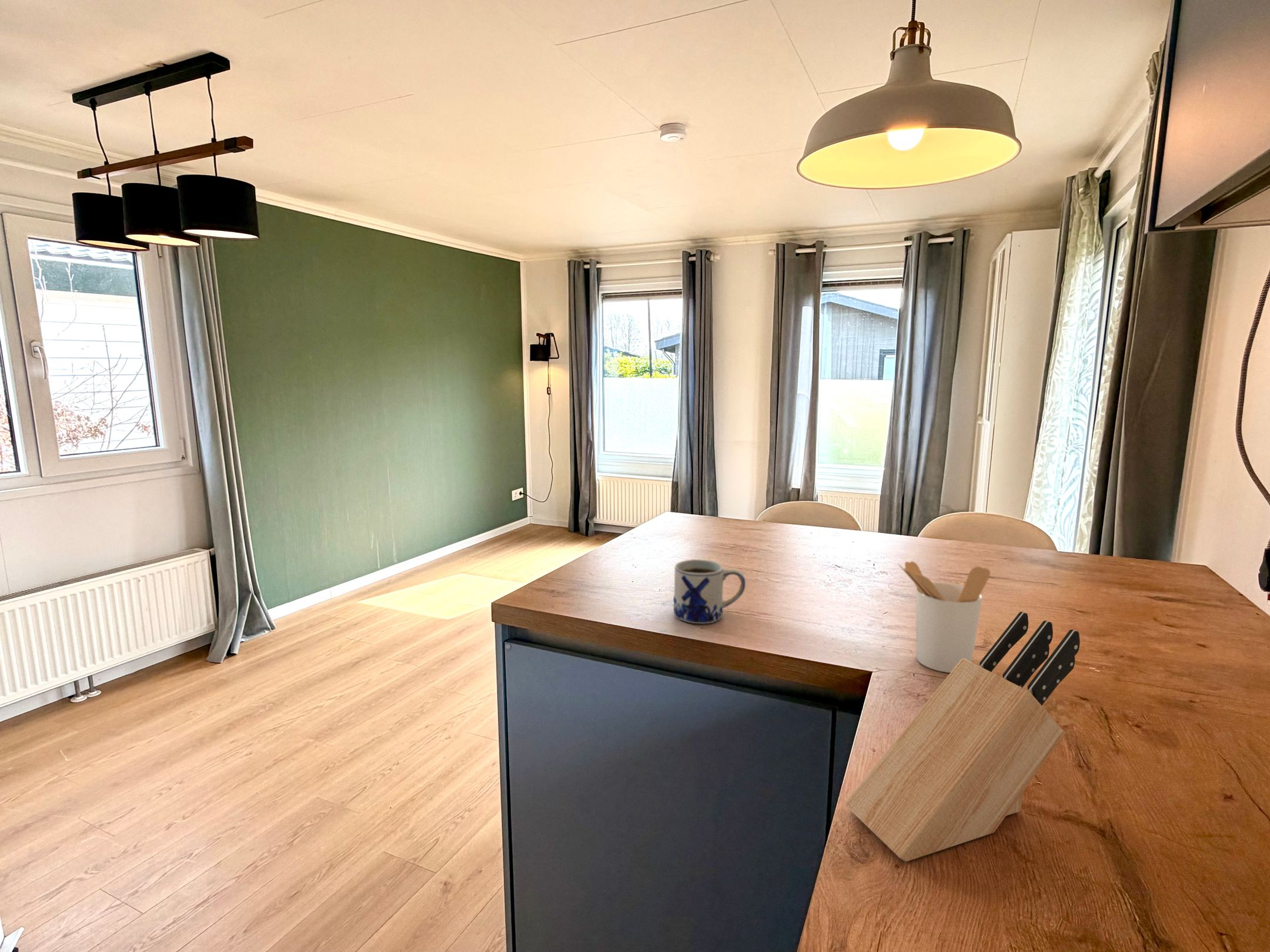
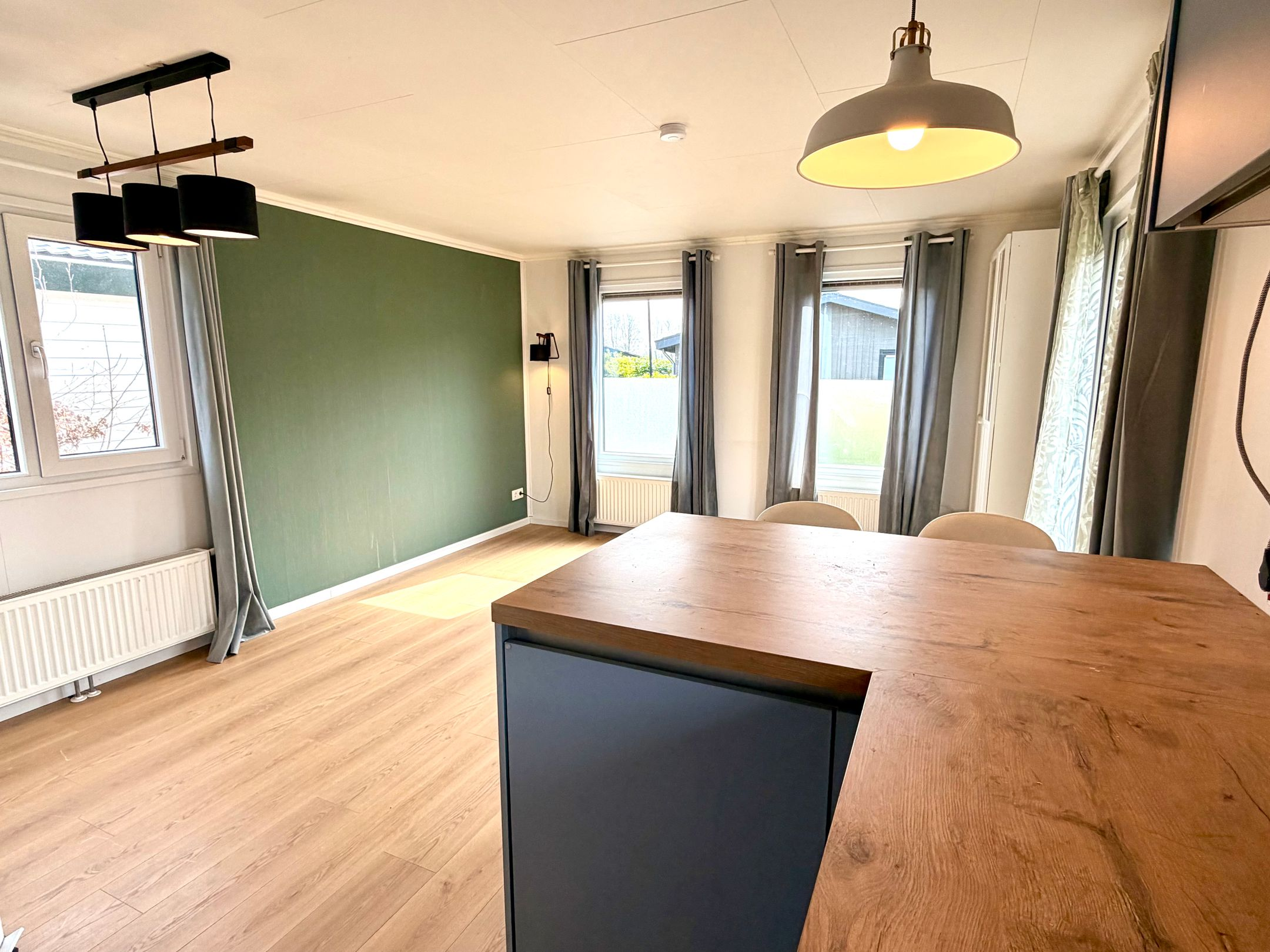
- utensil holder (936, 612)
- knife block (970, 722)
- mug (706, 591)
